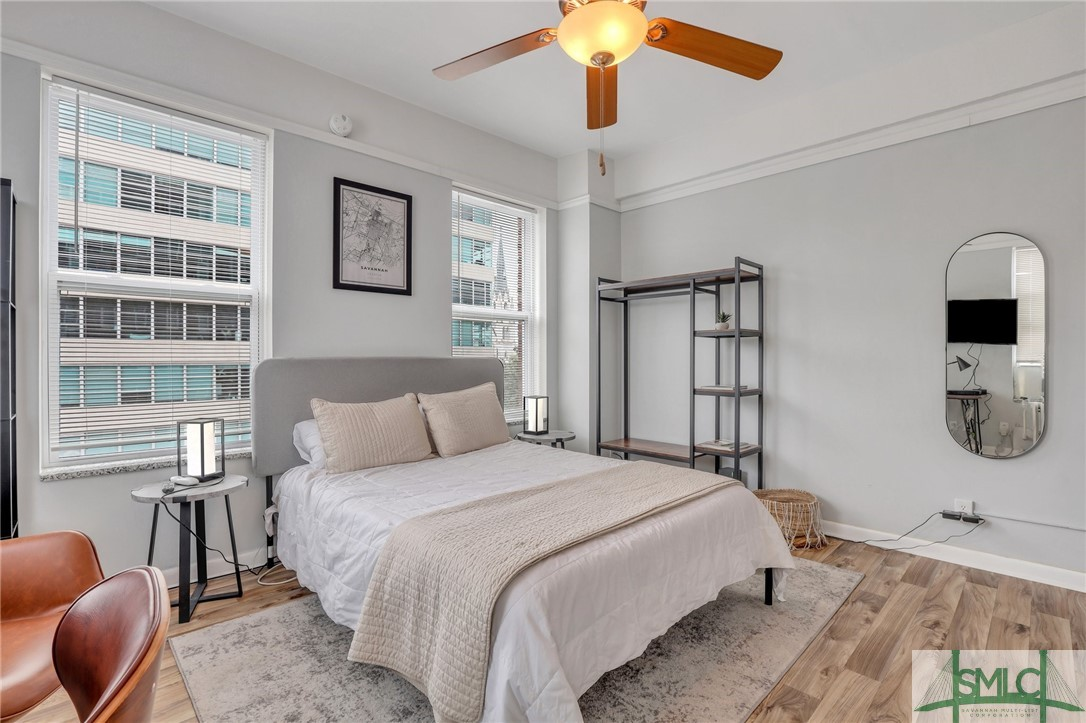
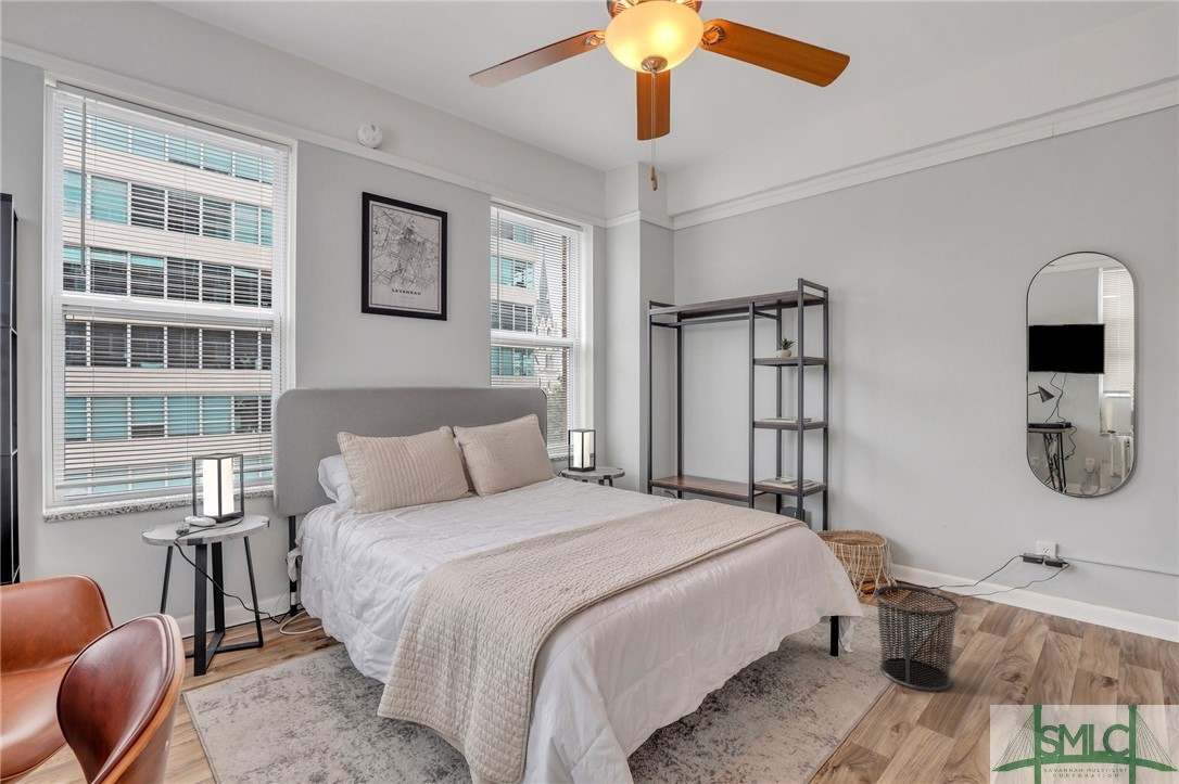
+ waste bin (914, 637)
